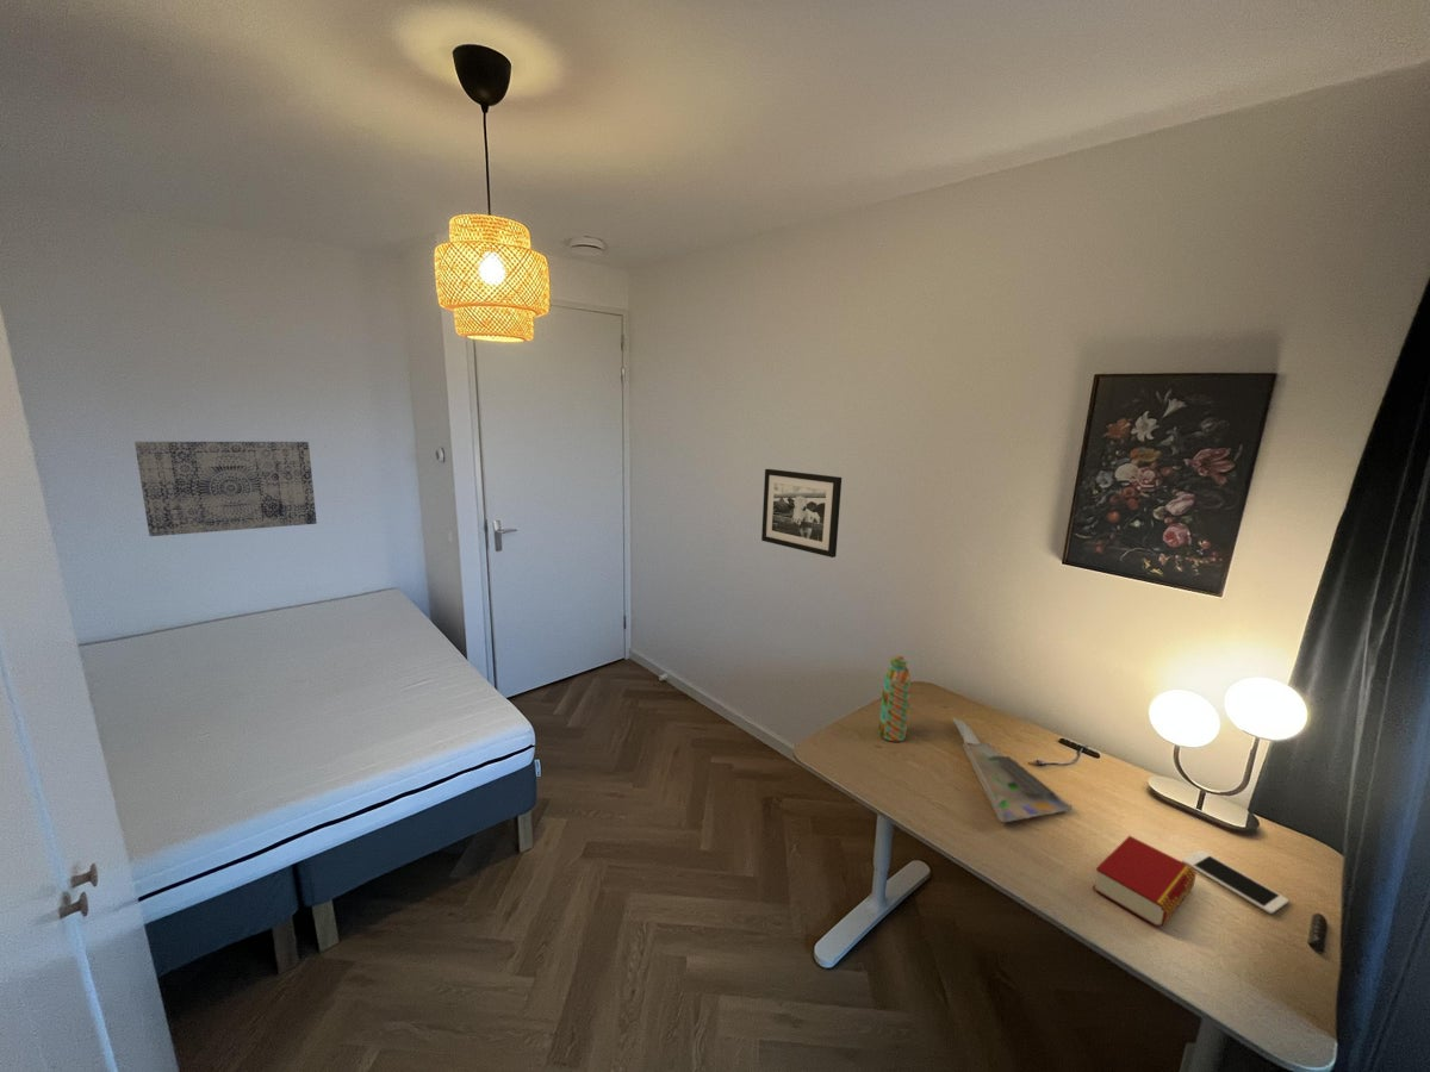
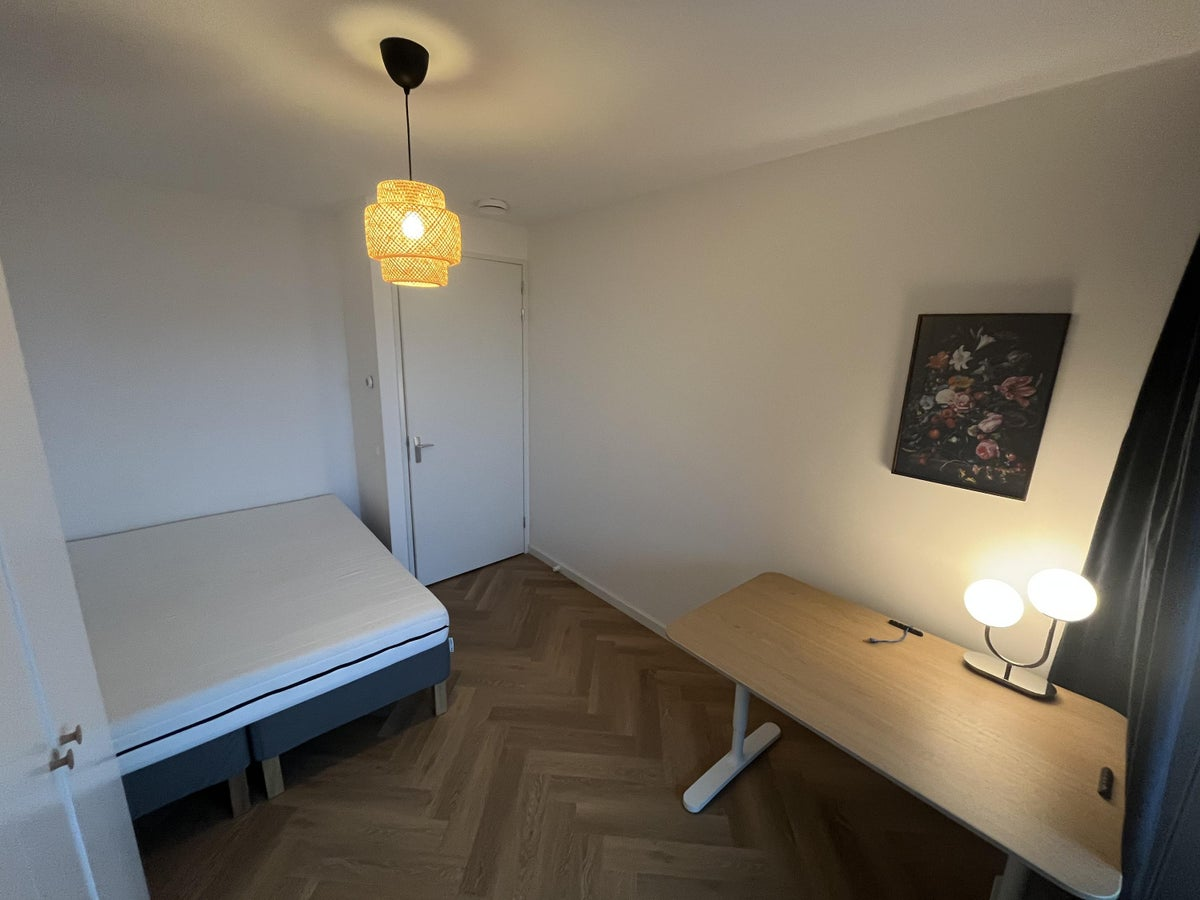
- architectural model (1003, 768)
- book (1144, 879)
- picture frame (798, 511)
- cell phone (1232, 879)
- water bottle (895, 697)
- wall art (232, 486)
